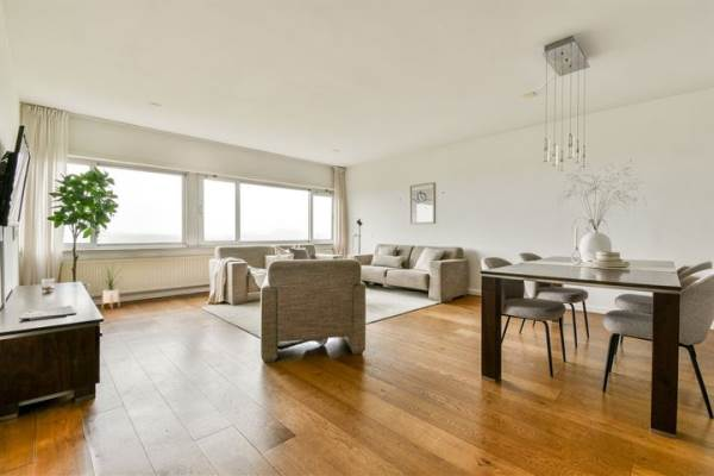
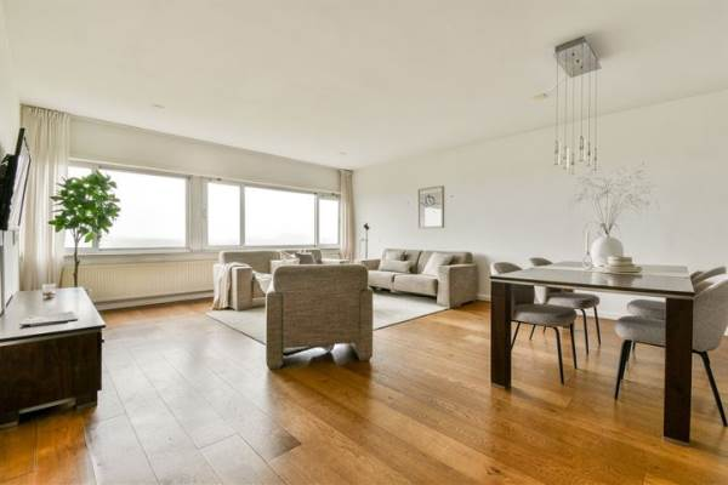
- house plant (111, 283)
